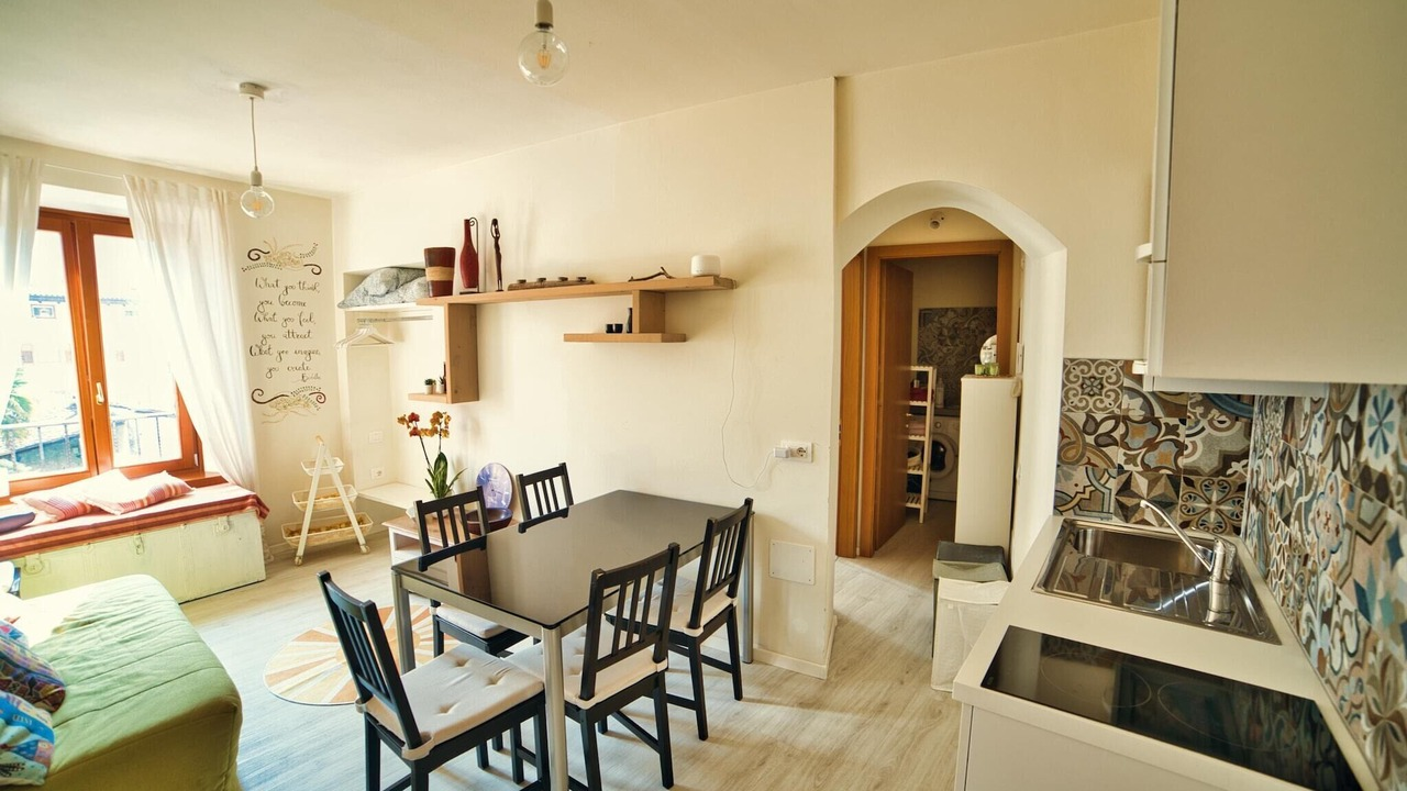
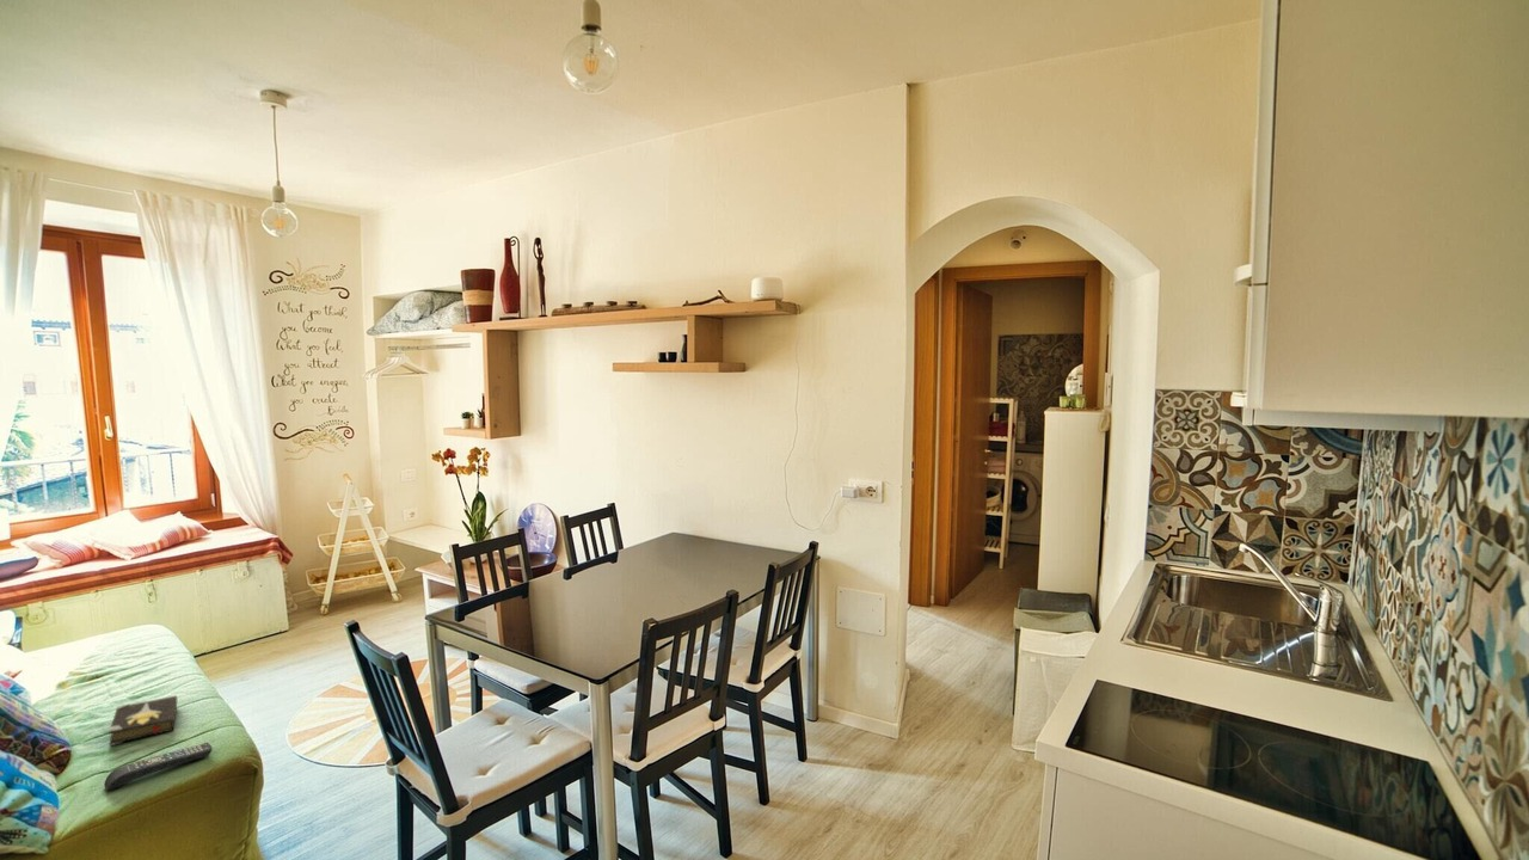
+ hardback book (145, 717)
+ remote control (160, 763)
